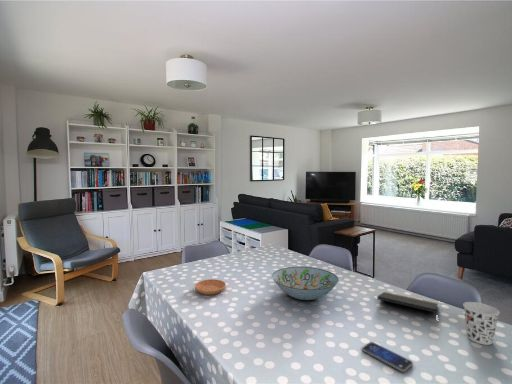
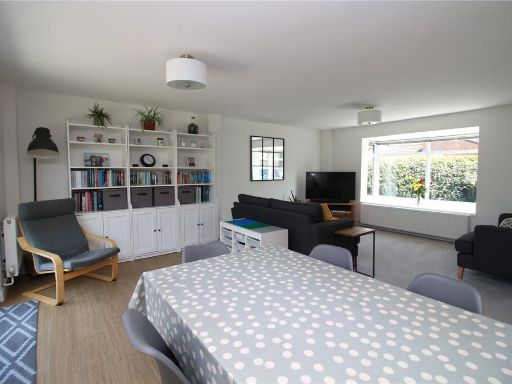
- decorative bowl (304, 286)
- notepad (407, 301)
- saucer (210, 287)
- cup (480, 323)
- smartphone (386, 355)
